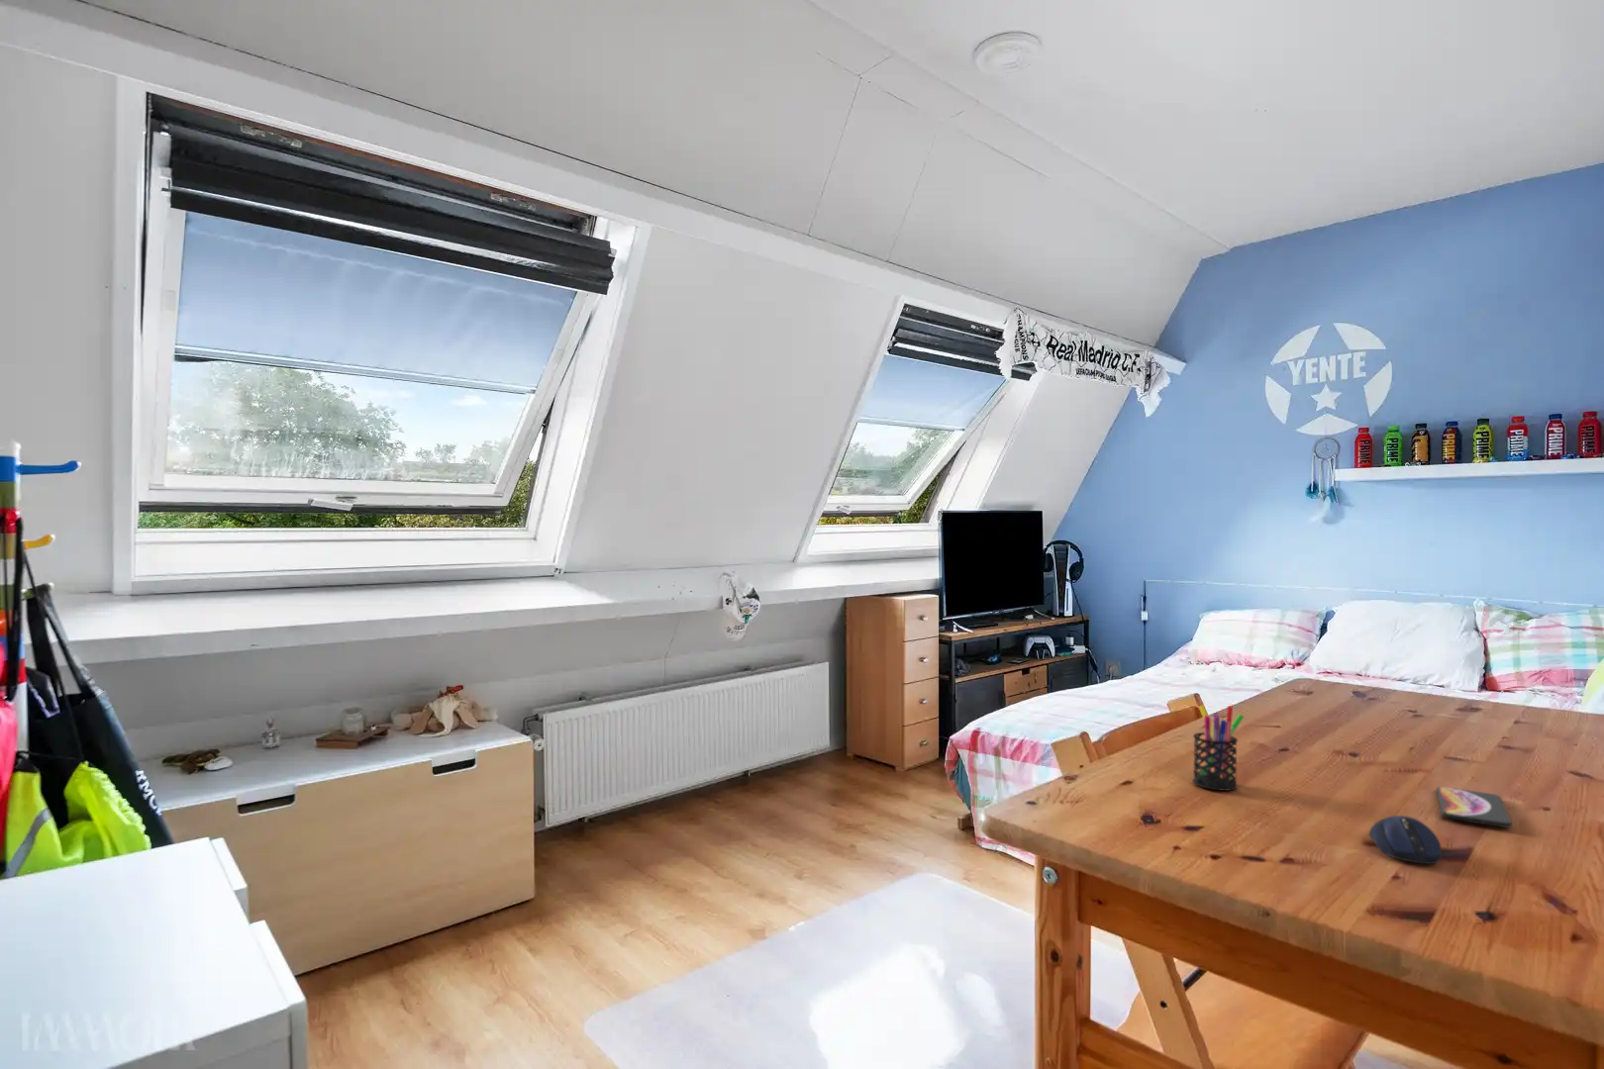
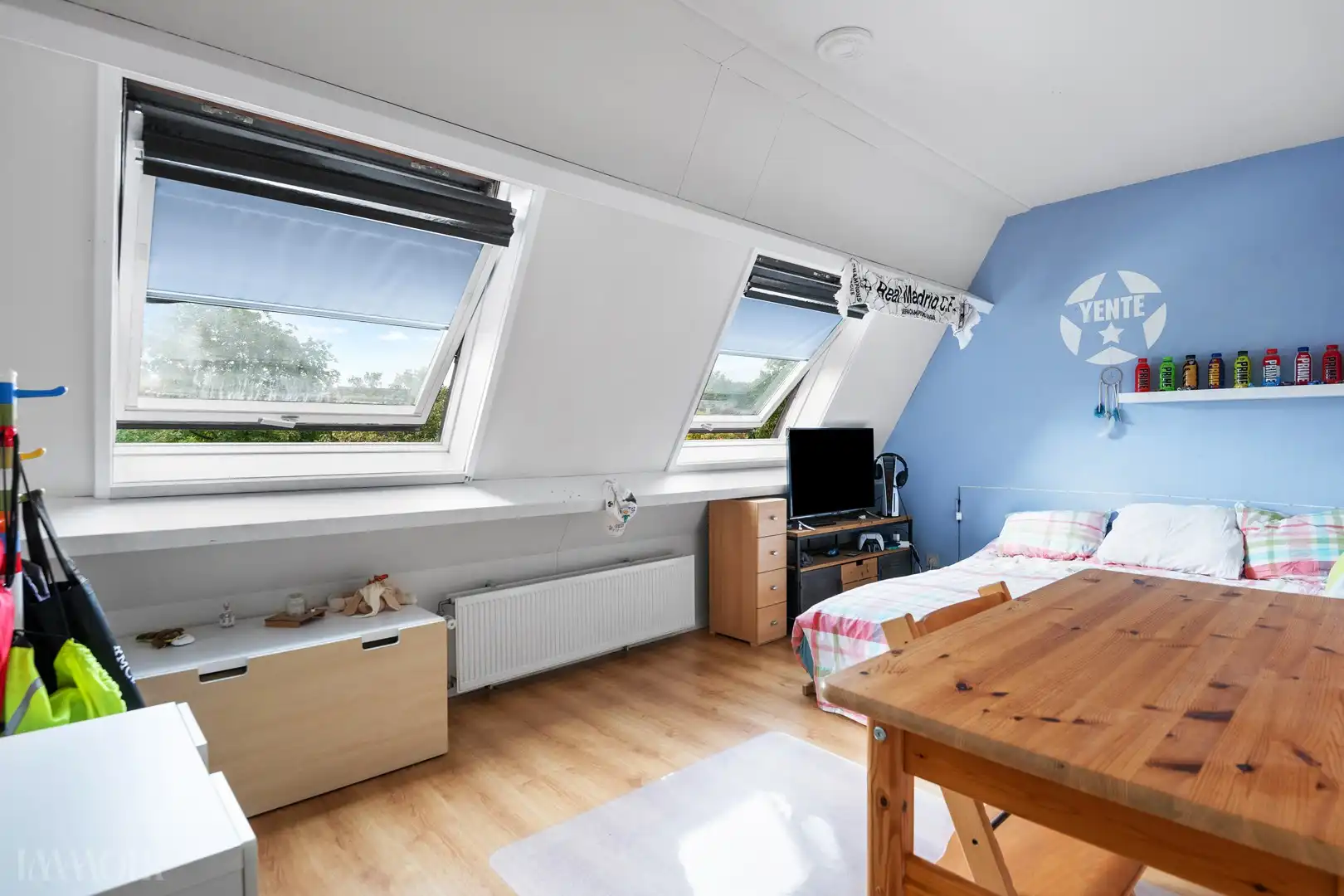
- computer mouse (1404, 834)
- smartphone (1472, 805)
- pen holder (1221, 743)
